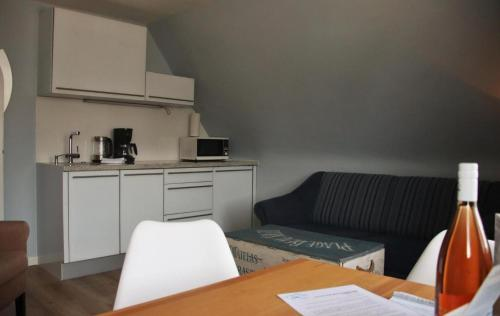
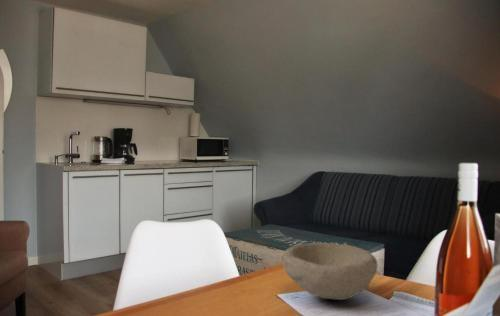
+ bowl (329, 274)
